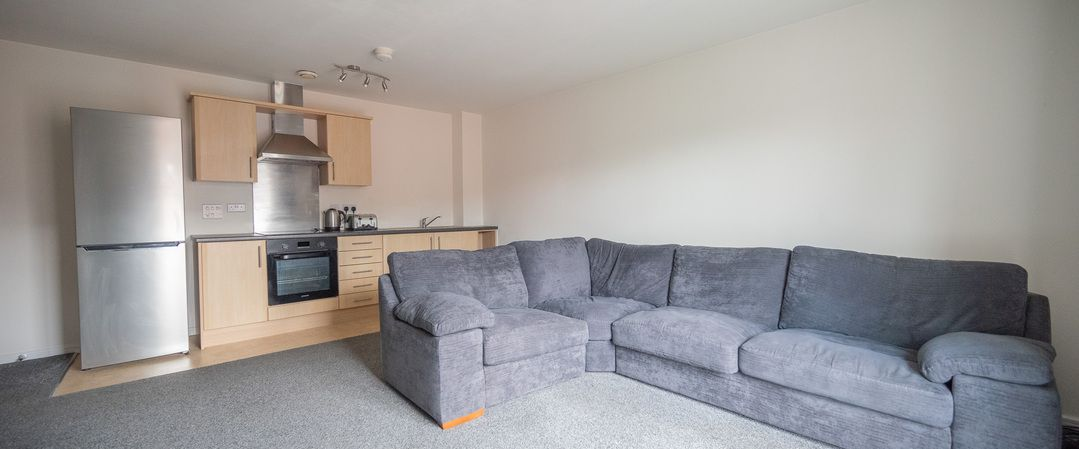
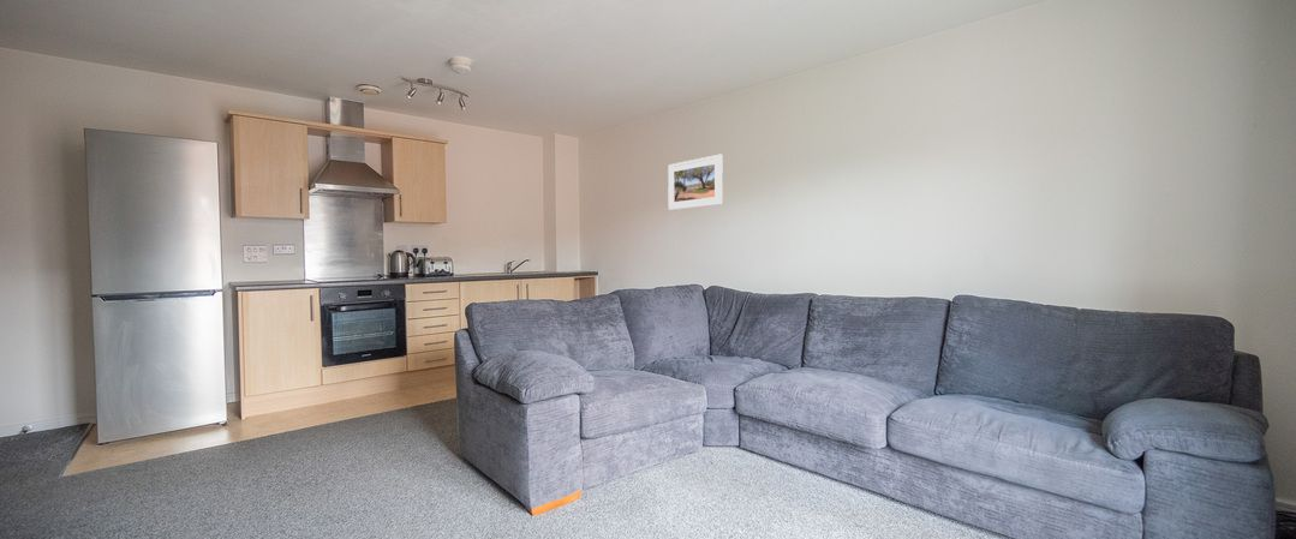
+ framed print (693, 184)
